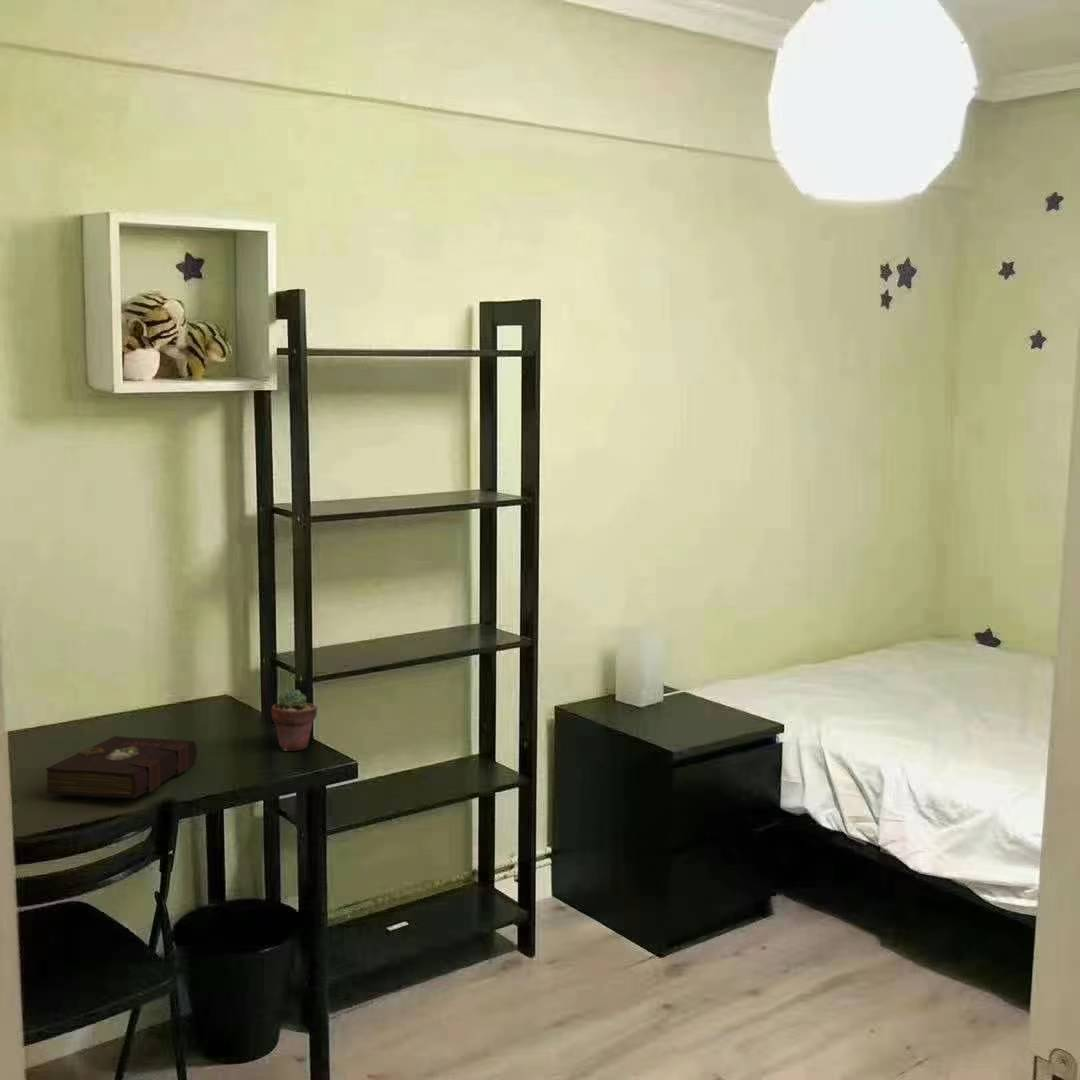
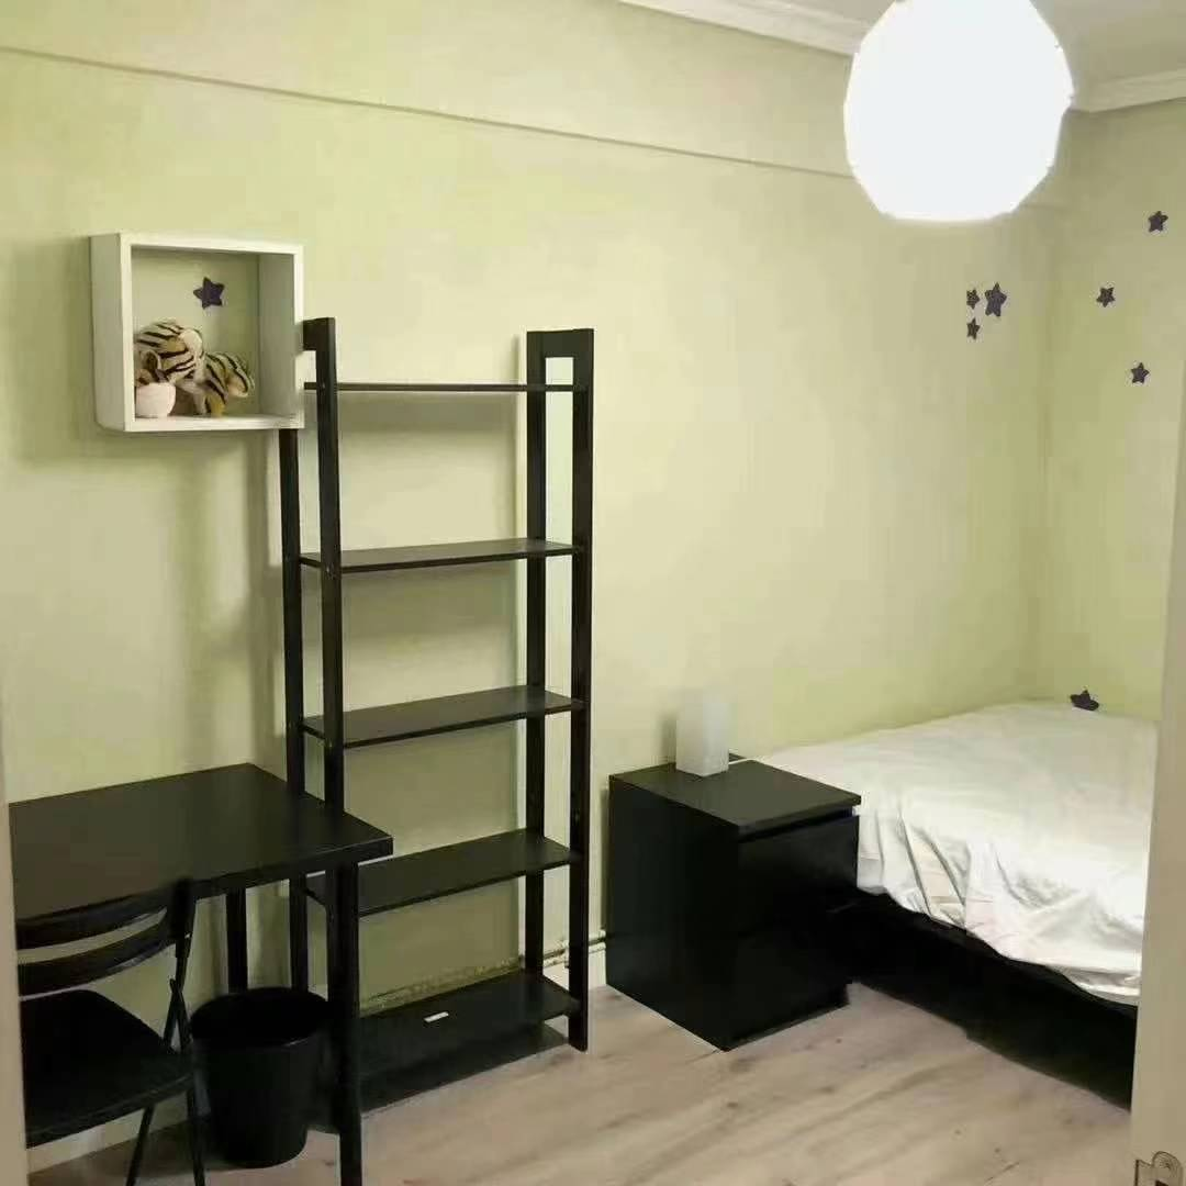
- potted succulent (294, 717)
- book (130, 762)
